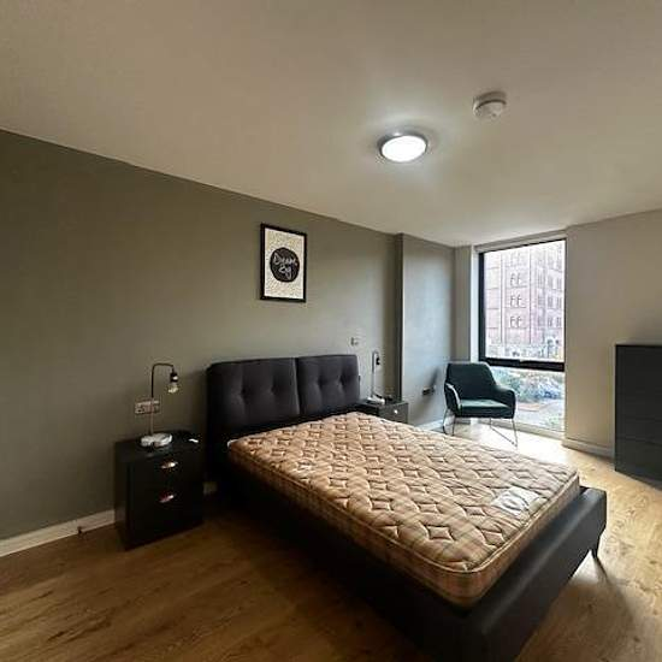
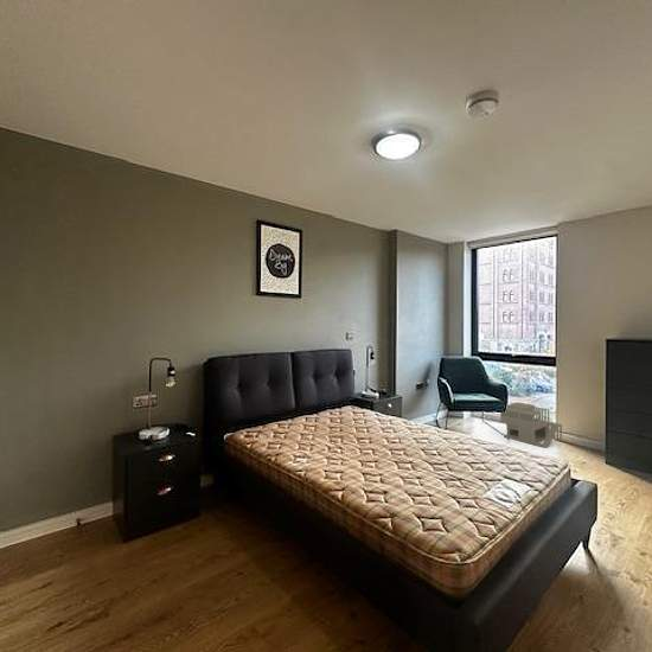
+ architectural model (530, 422)
